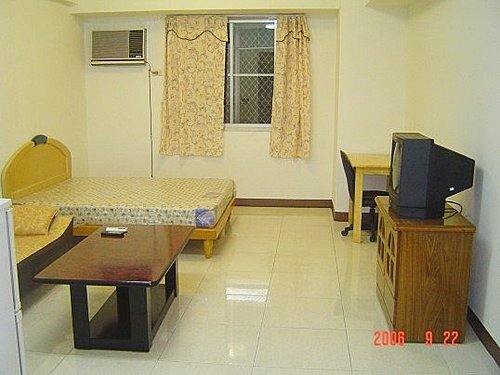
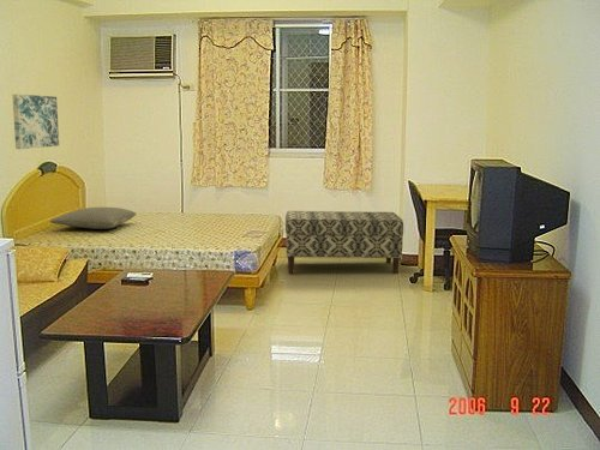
+ pillow (95, 217)
+ bench (342, 241)
+ wall art (36, 121)
